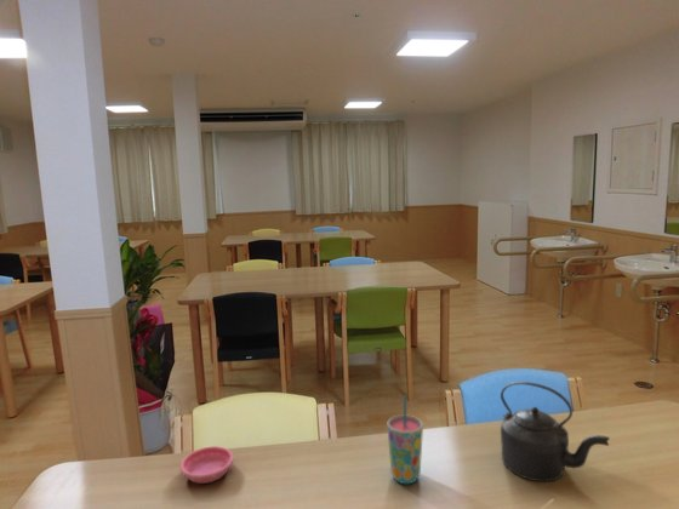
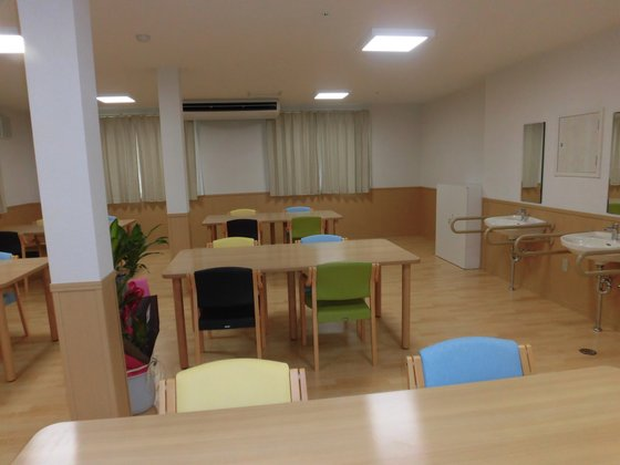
- saucer (207, 465)
- kettle (550, 429)
- cup (405, 436)
